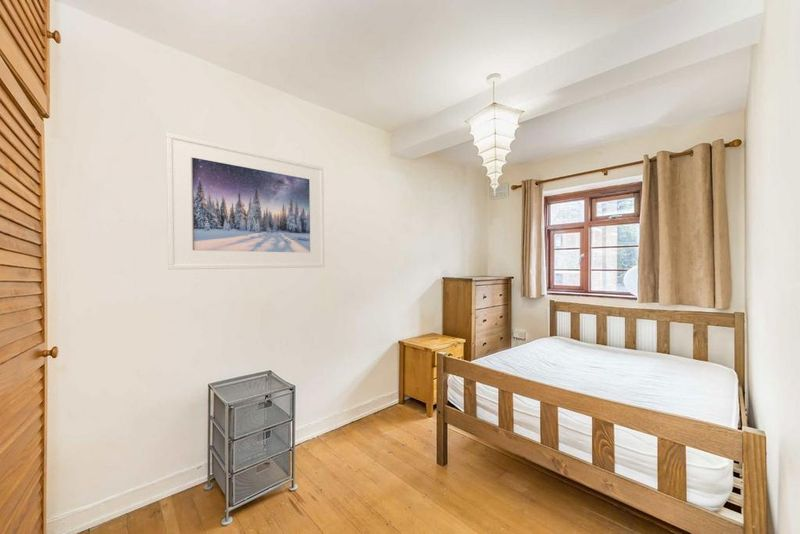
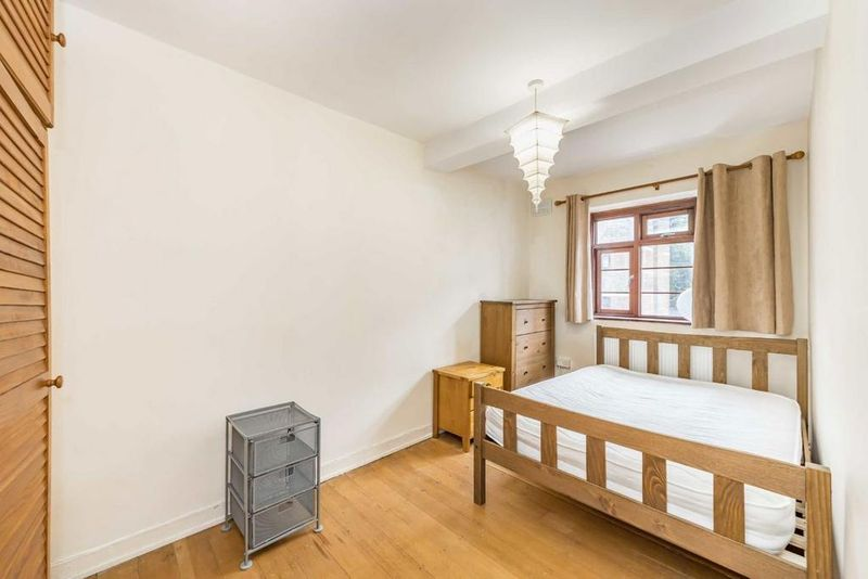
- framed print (257, 210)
